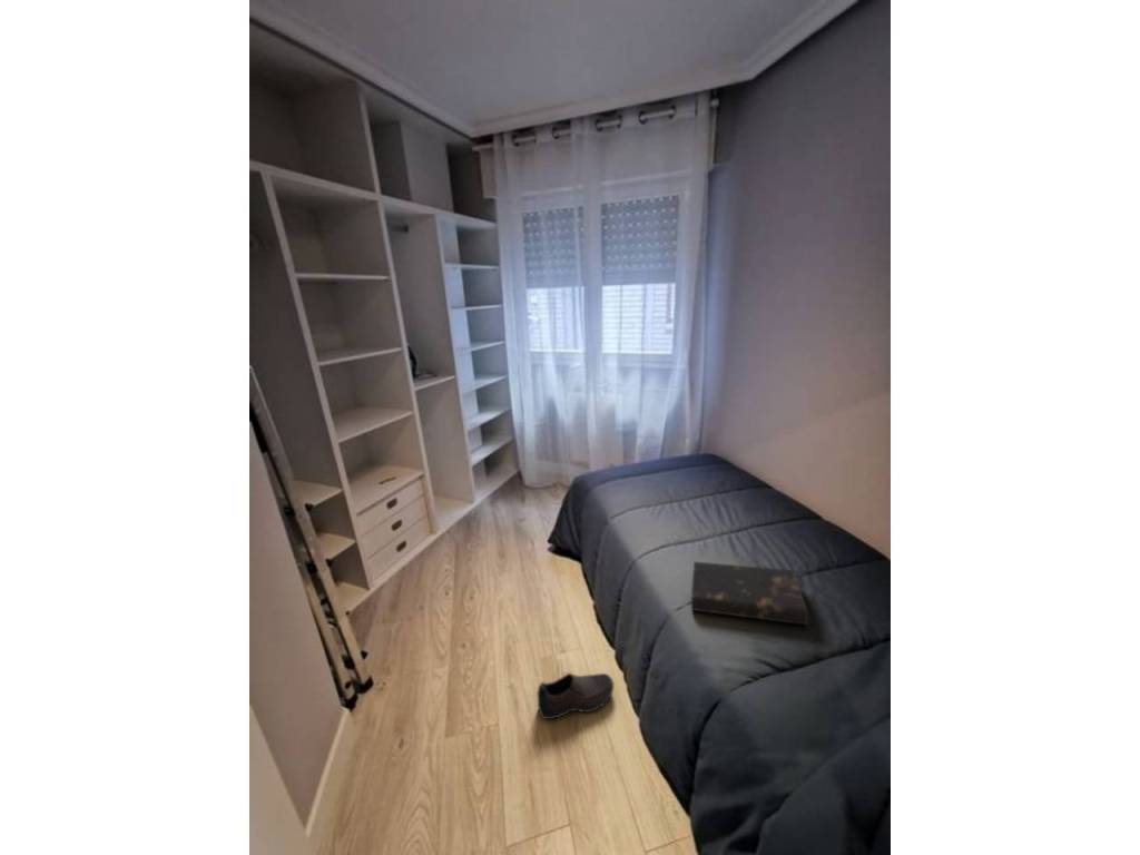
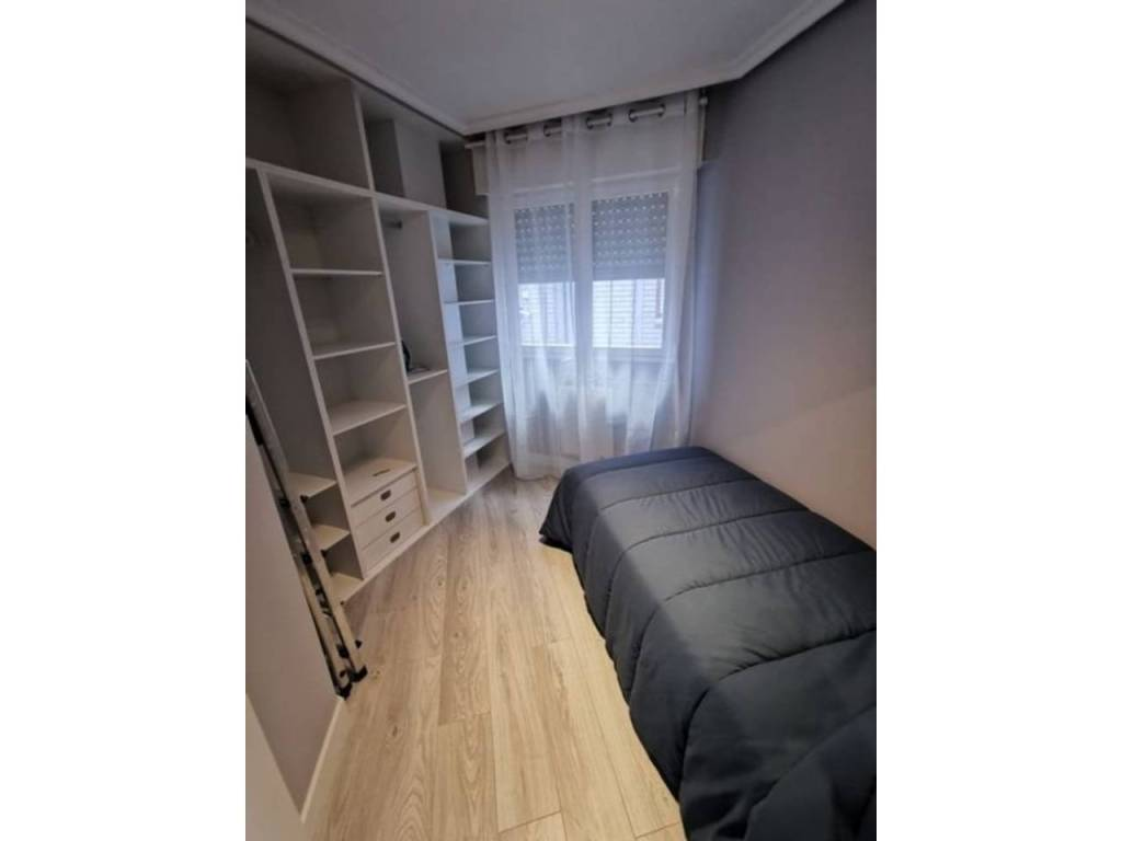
- book (744, 591)
- shoe (576, 689)
